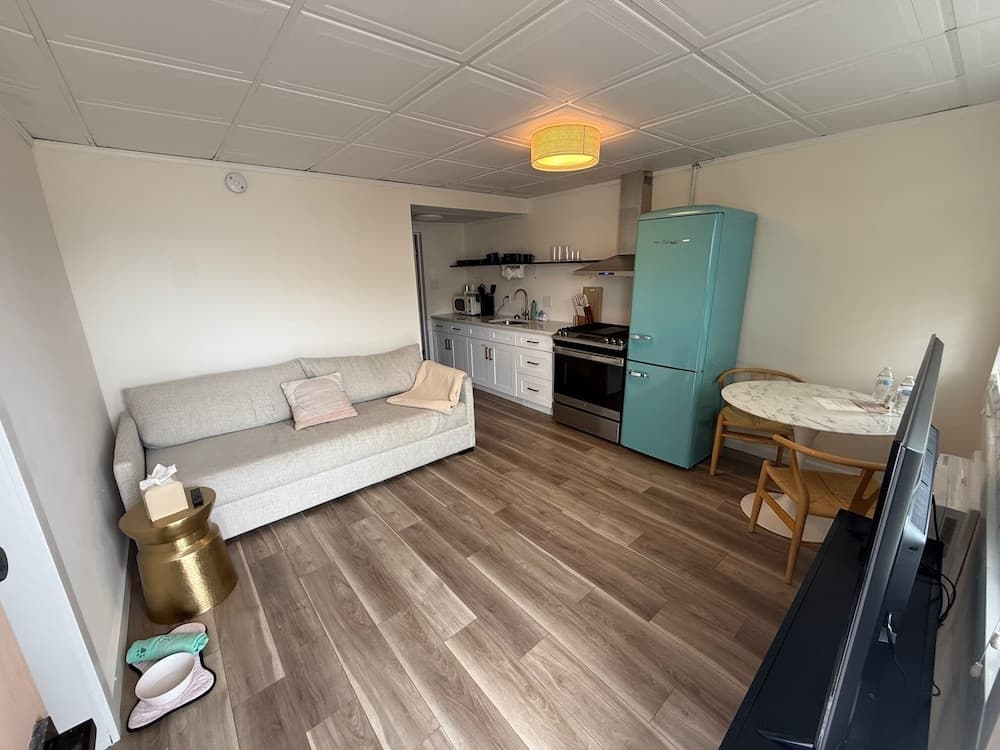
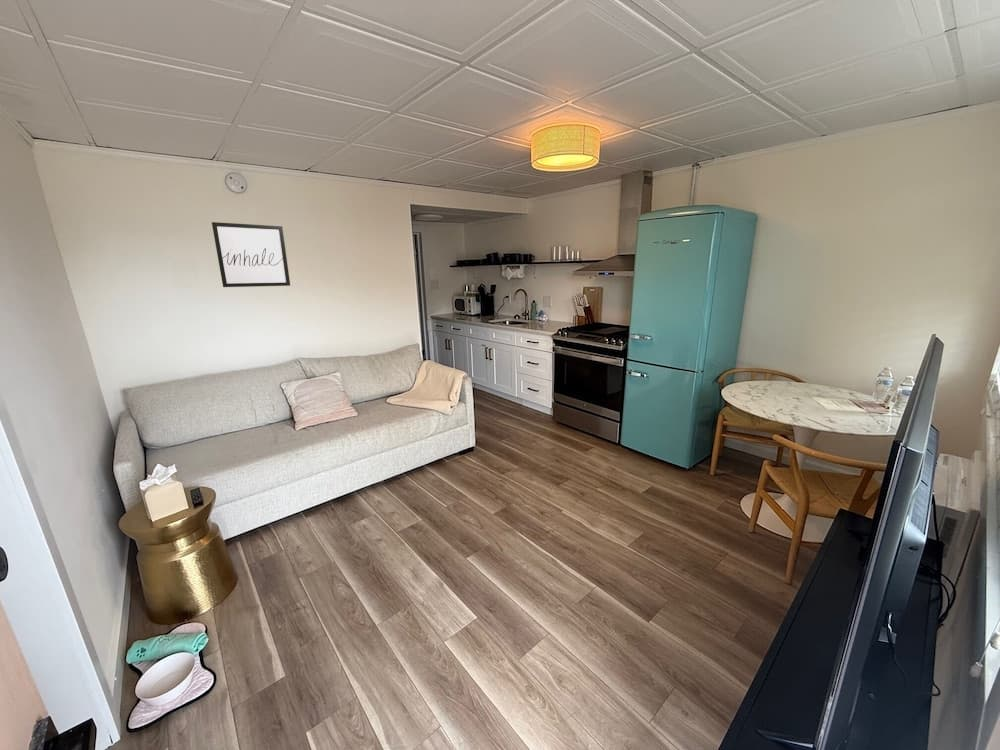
+ wall art (253, 255)
